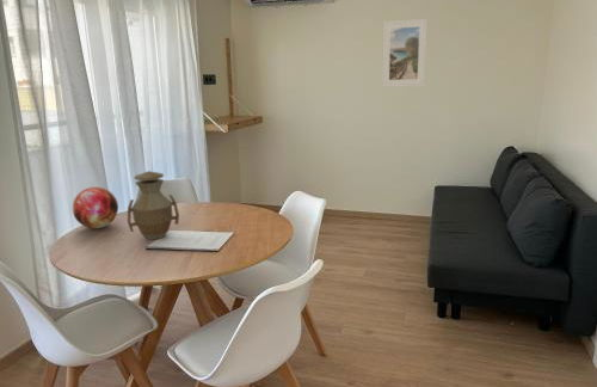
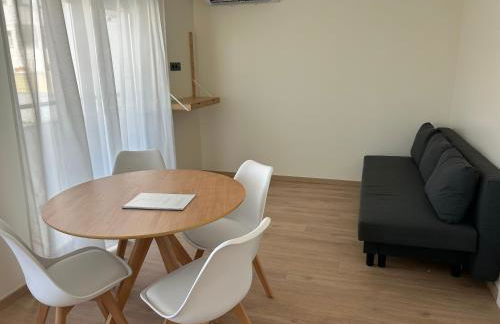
- vase (152, 204)
- decorative orb (96, 207)
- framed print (404, 54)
